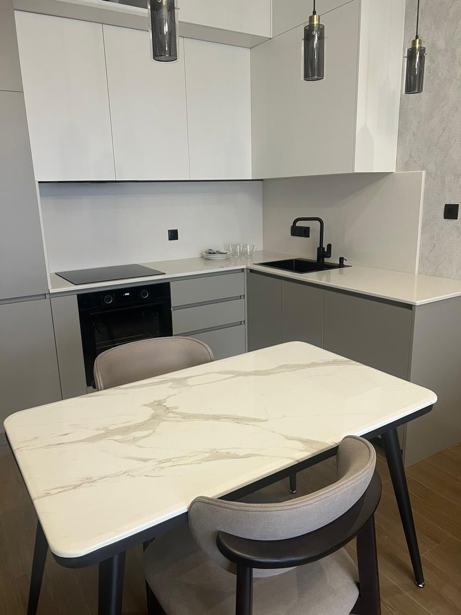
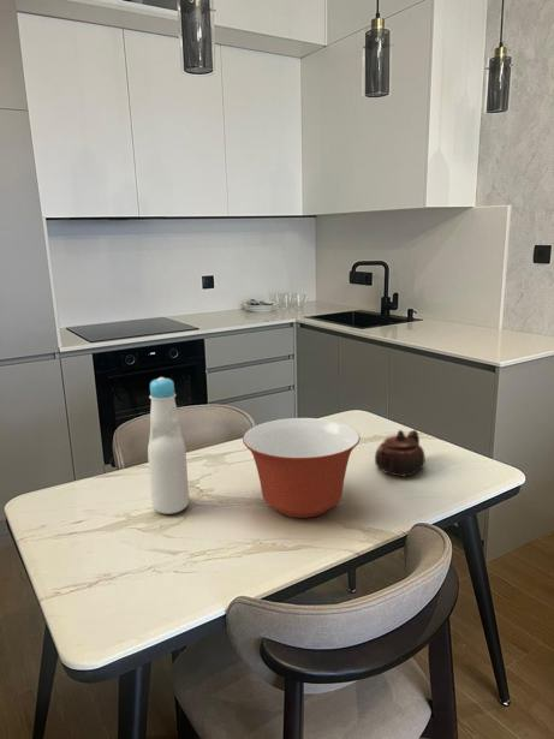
+ mixing bowl (302, 470)
+ teapot (400, 448)
+ bottle (166, 443)
